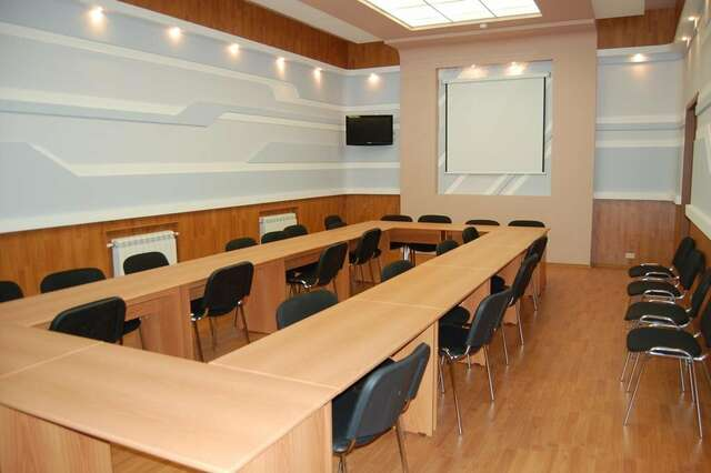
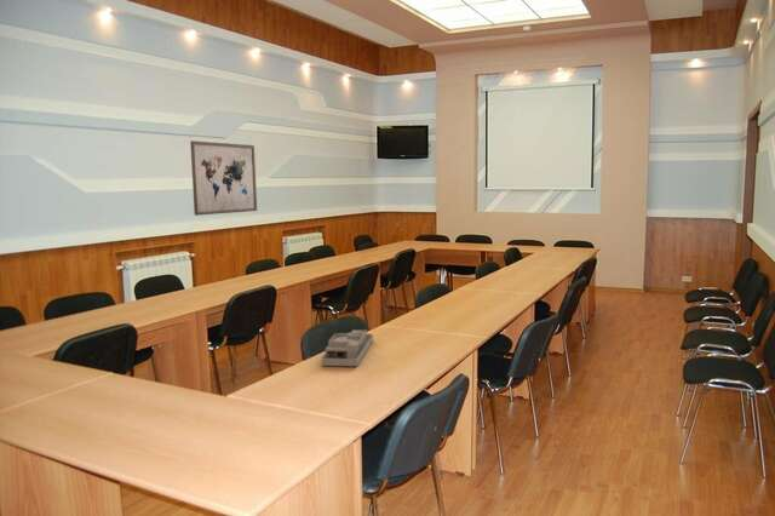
+ desk organizer (349, 343)
+ wall art (225, 178)
